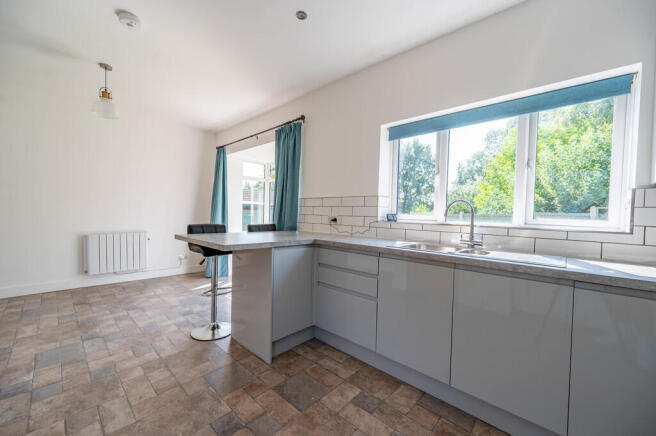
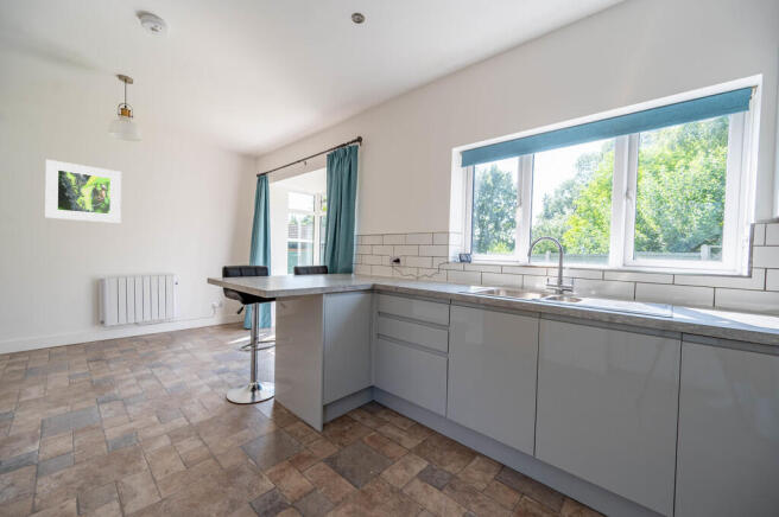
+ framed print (84, 193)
